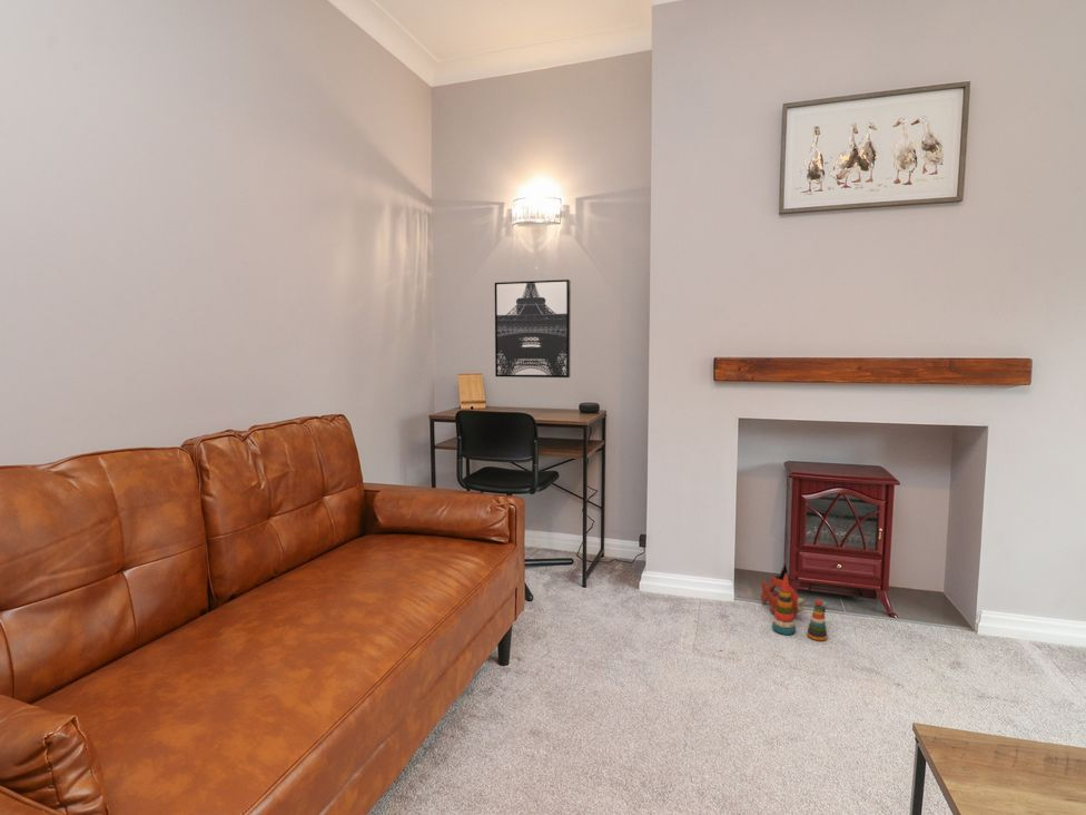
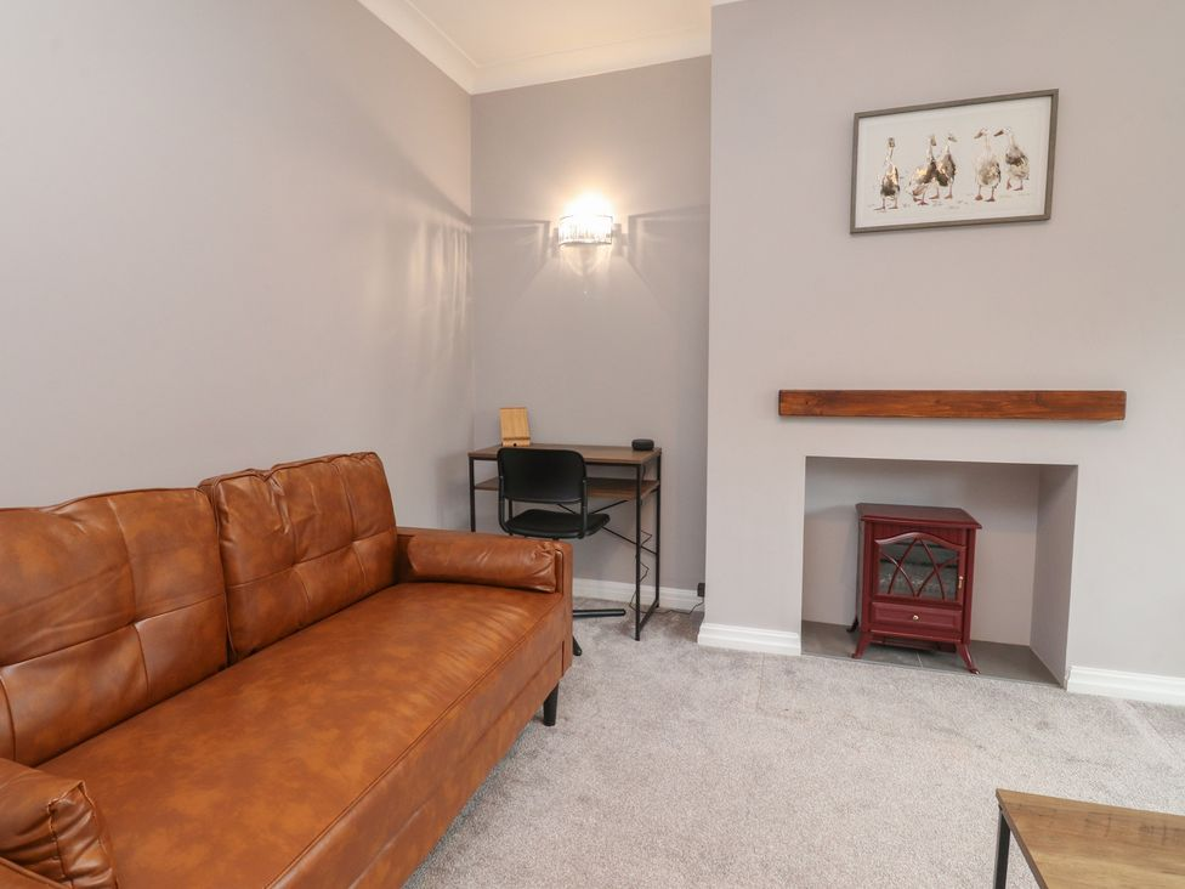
- stacking toy (793, 593)
- wall art (532, 330)
